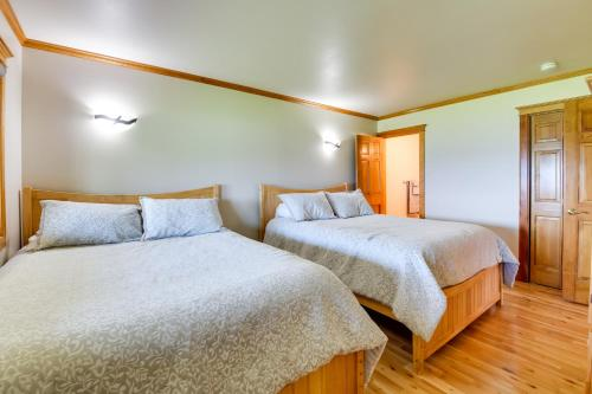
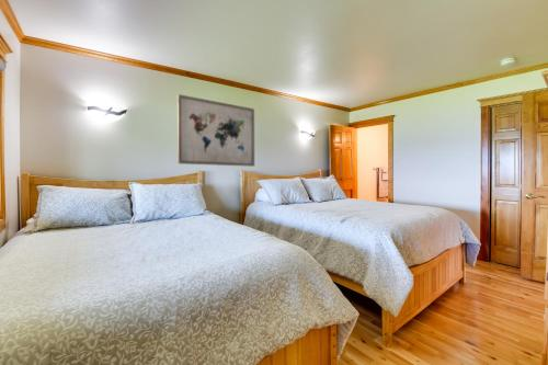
+ wall art (219, 134)
